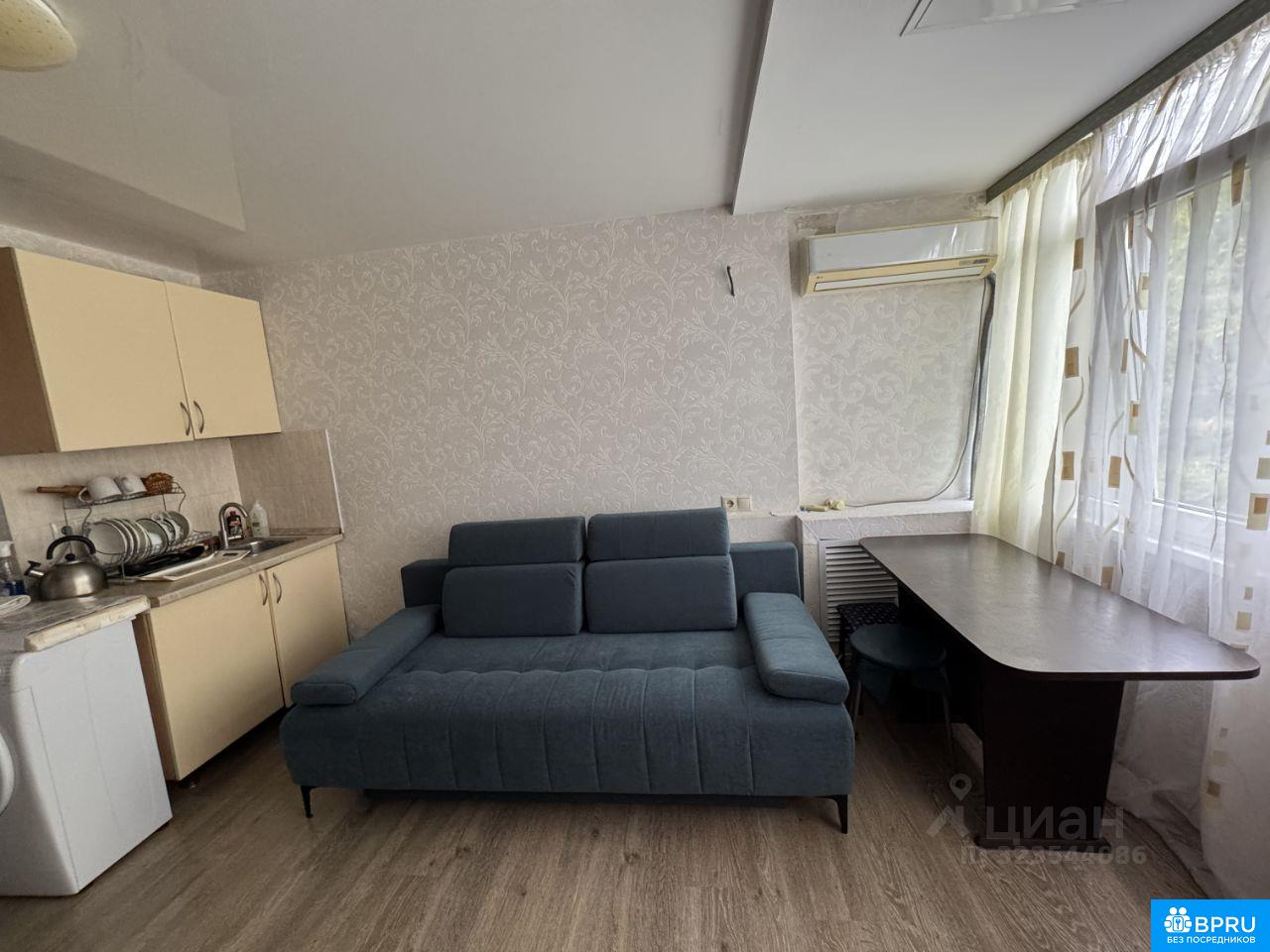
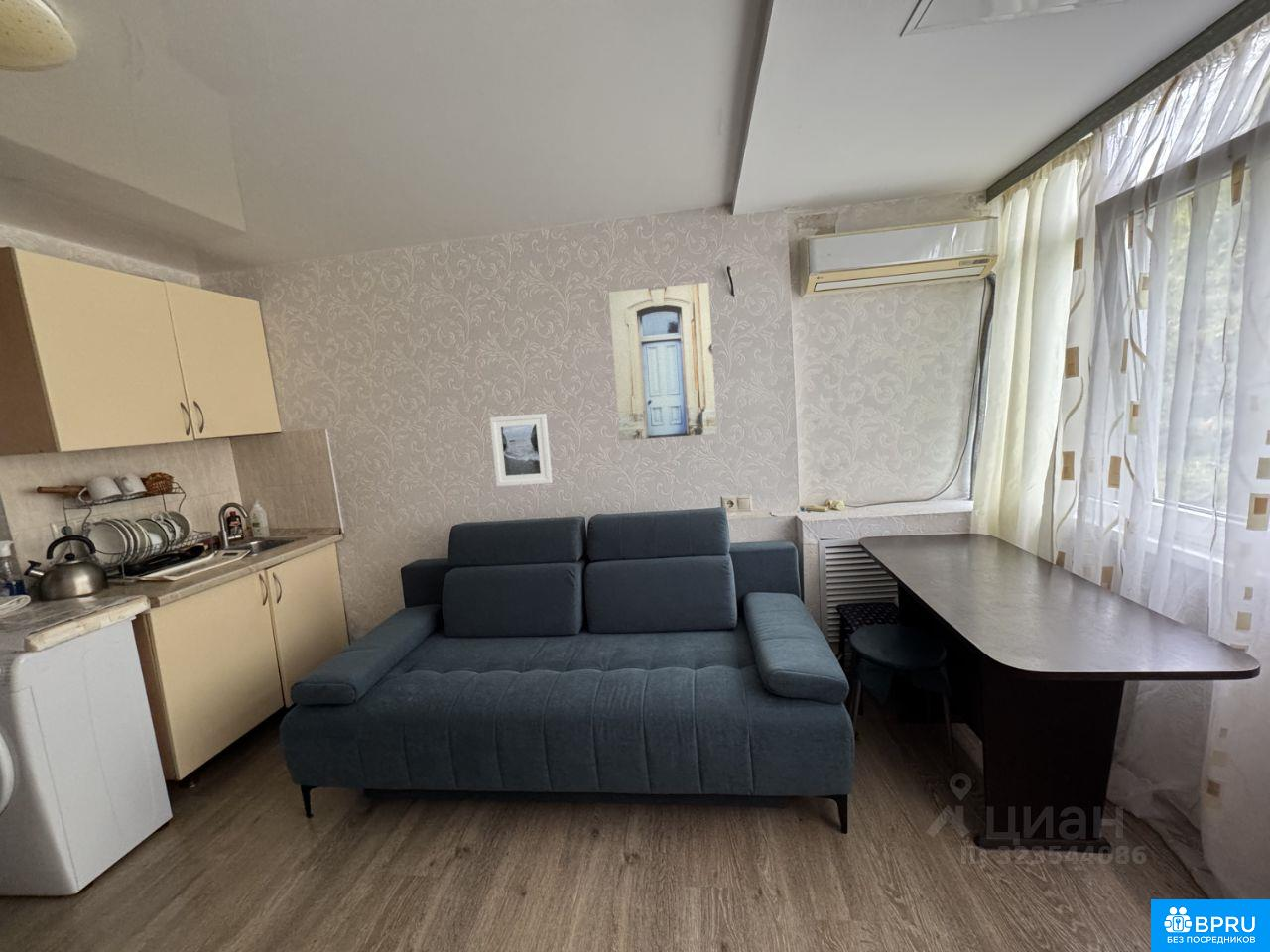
+ wall art (663, 363)
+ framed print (521, 450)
